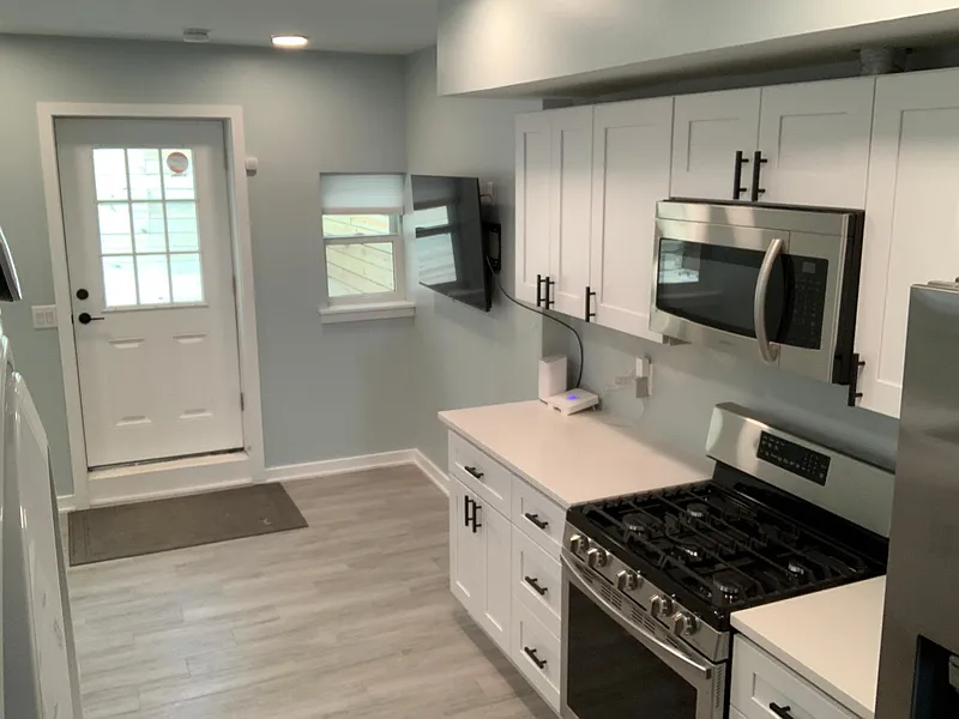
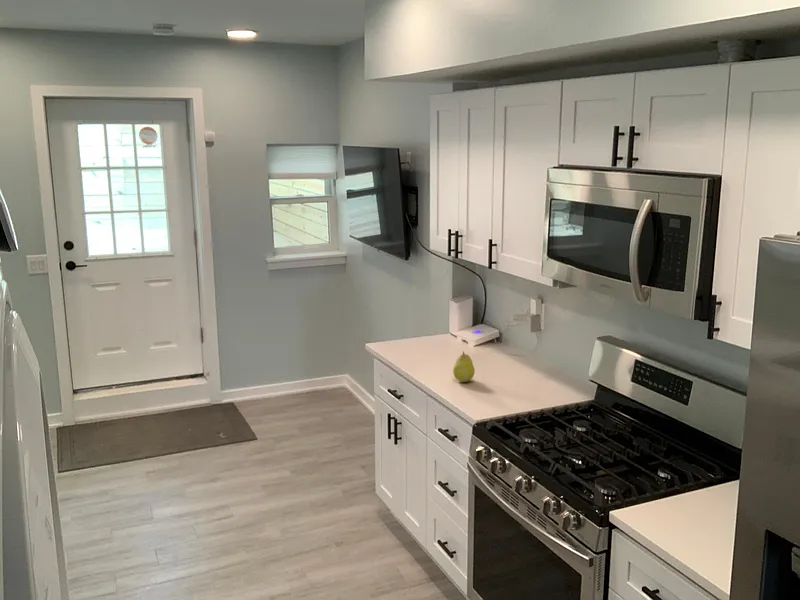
+ fruit (464, 366)
